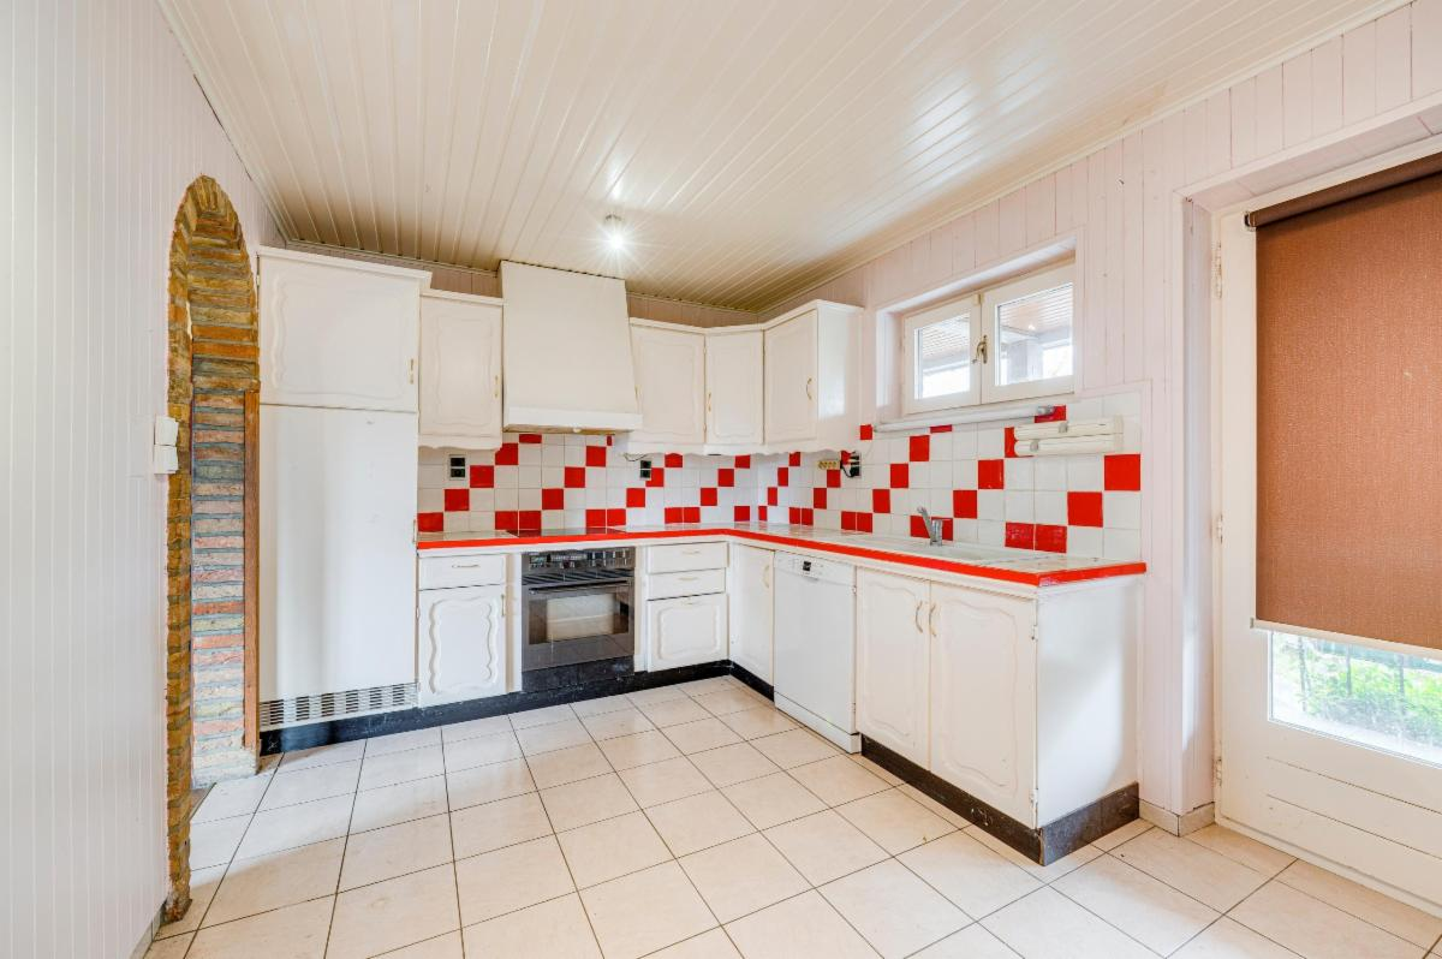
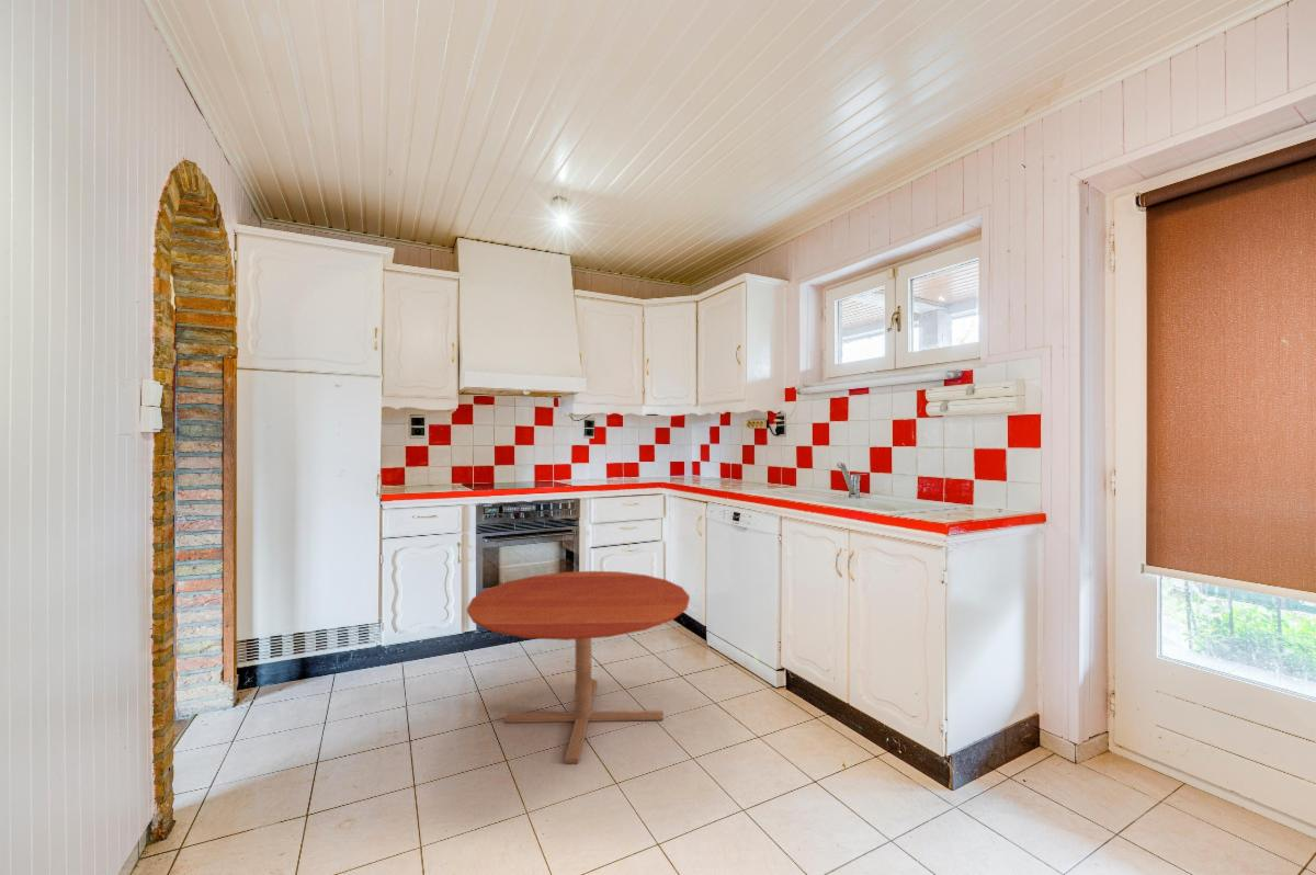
+ round table (581, 657)
